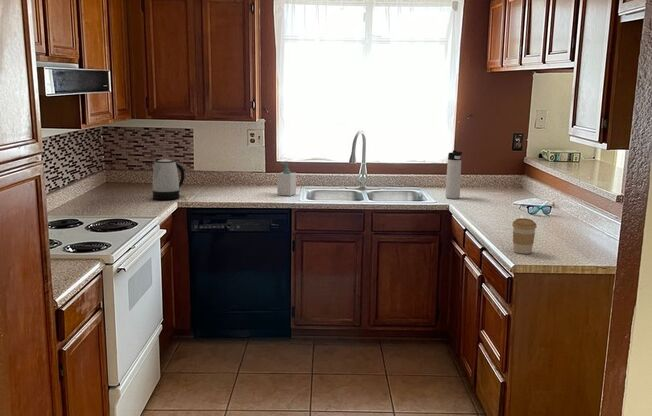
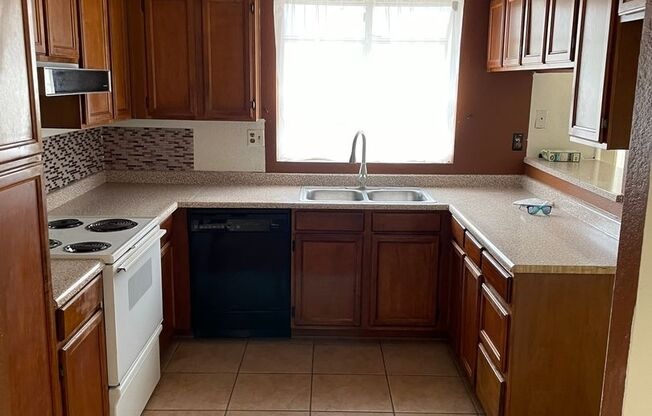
- coffee cup (523, 235)
- kettle (168, 178)
- thermos bottle (454, 174)
- soap bottle (286, 178)
